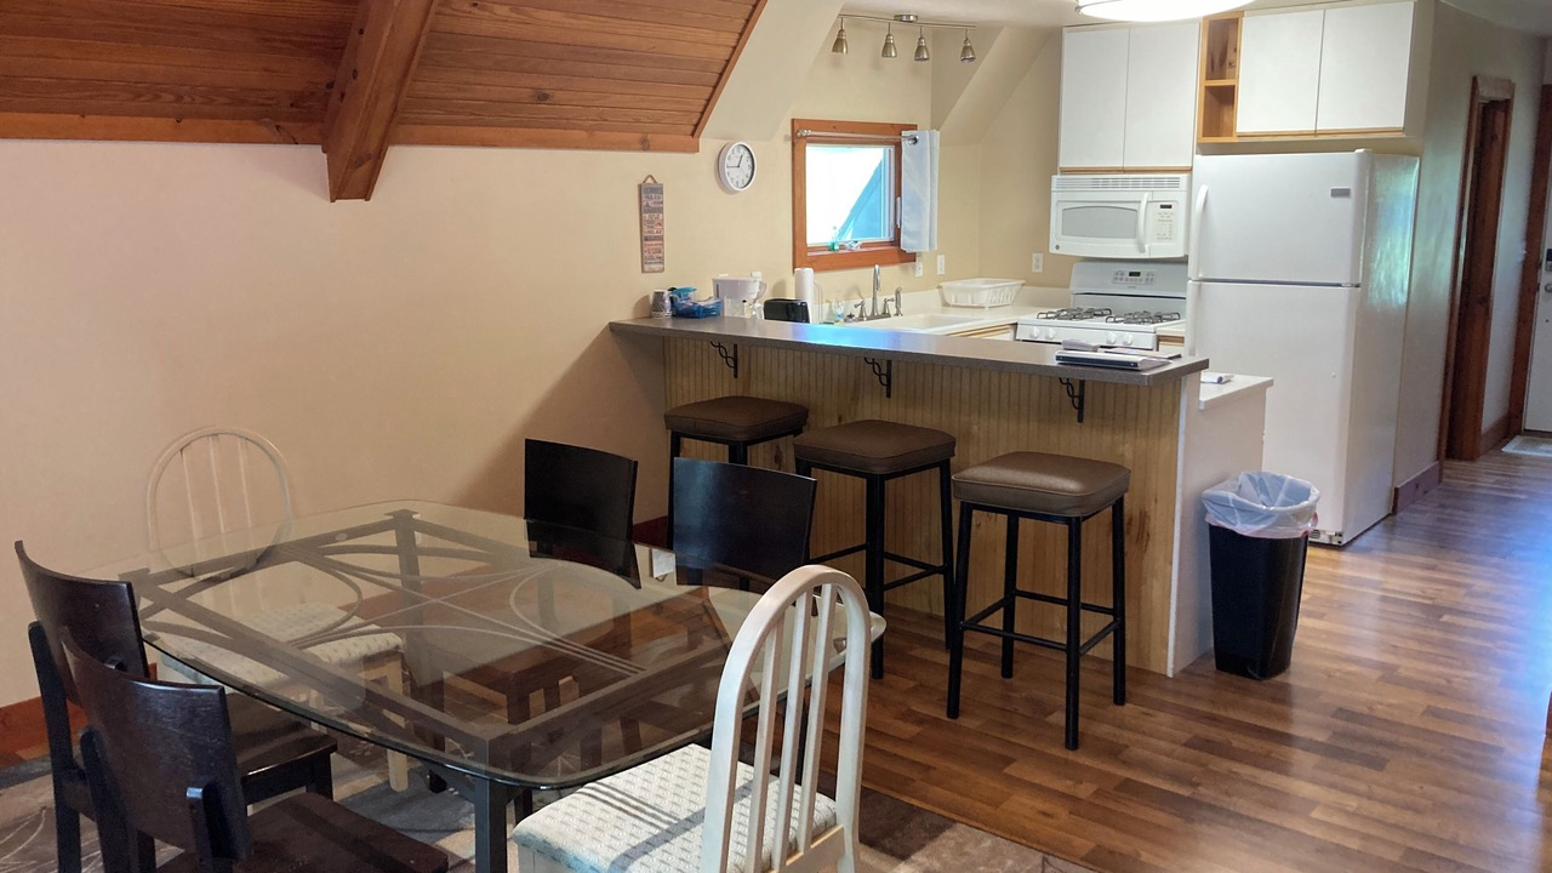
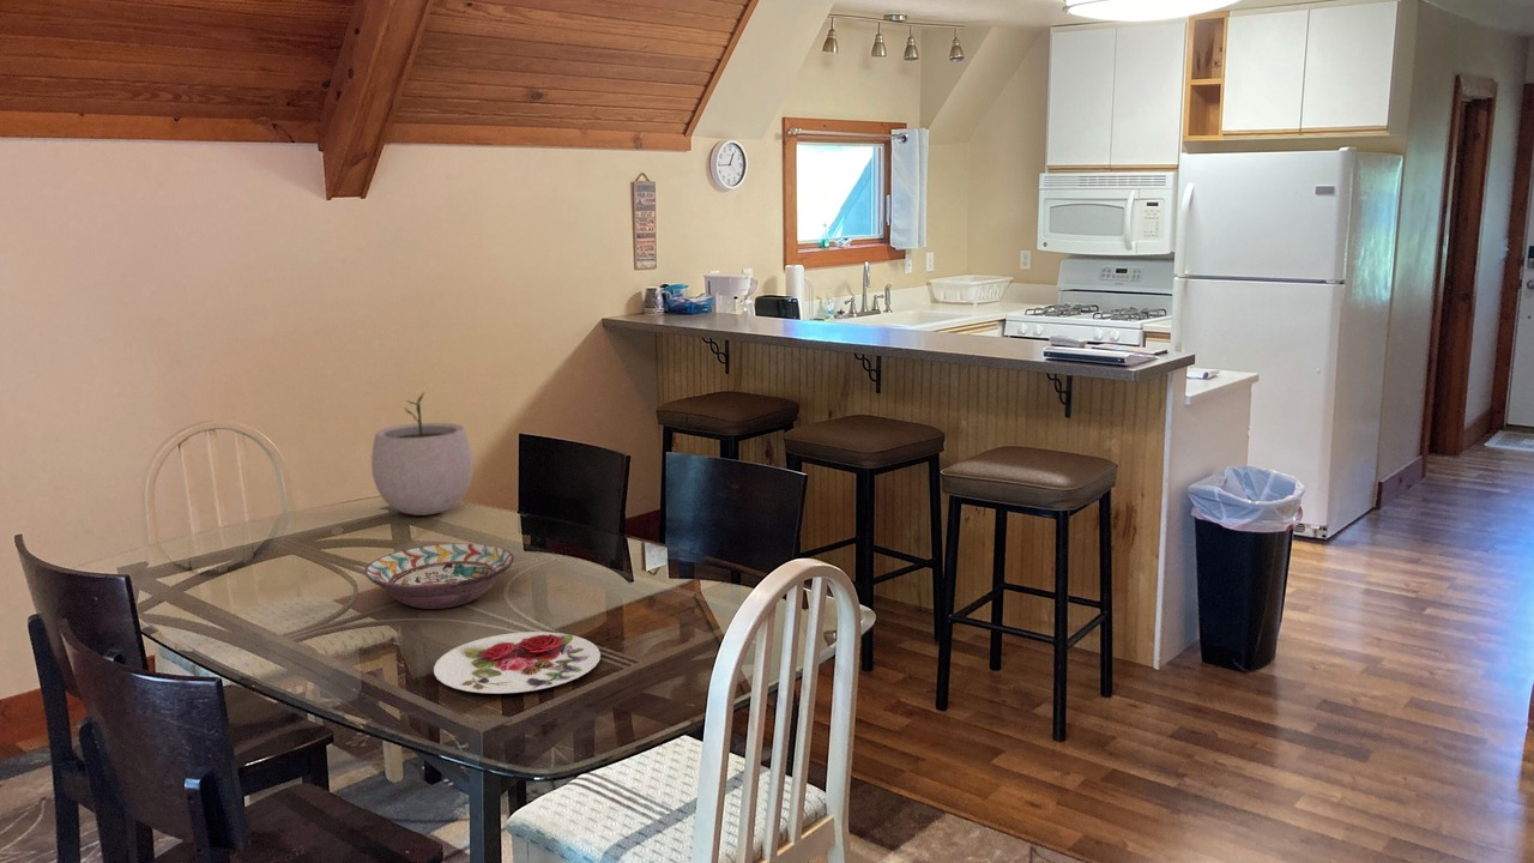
+ plate (518, 659)
+ decorative bowl (441, 580)
+ plant pot (422, 453)
